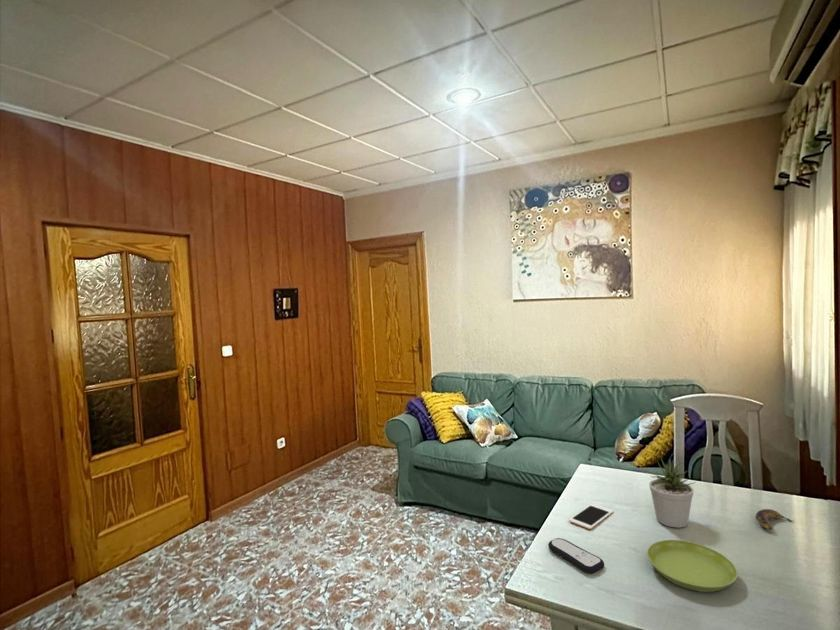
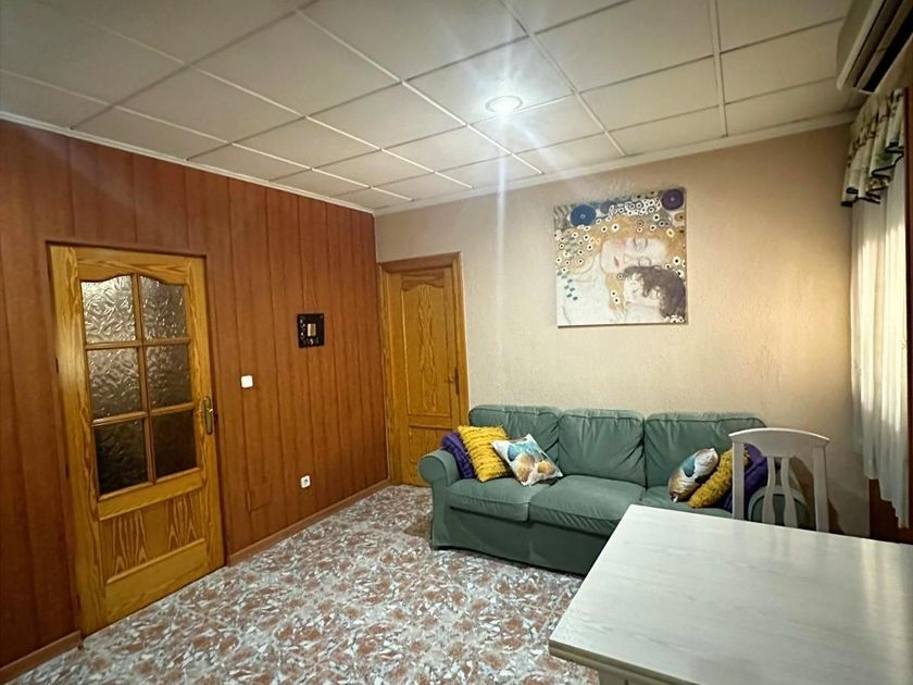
- saucer (690, 566)
- cell phone (591, 515)
- potted plant (672, 491)
- remote control (574, 554)
- banana (771, 518)
